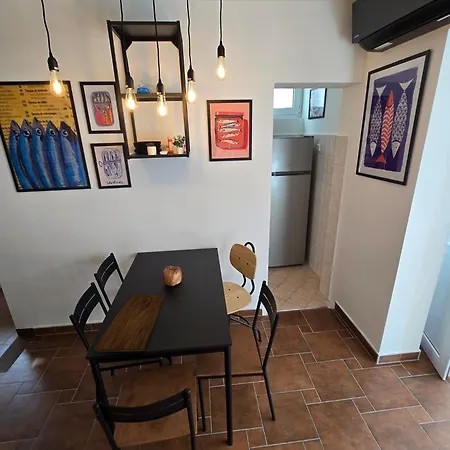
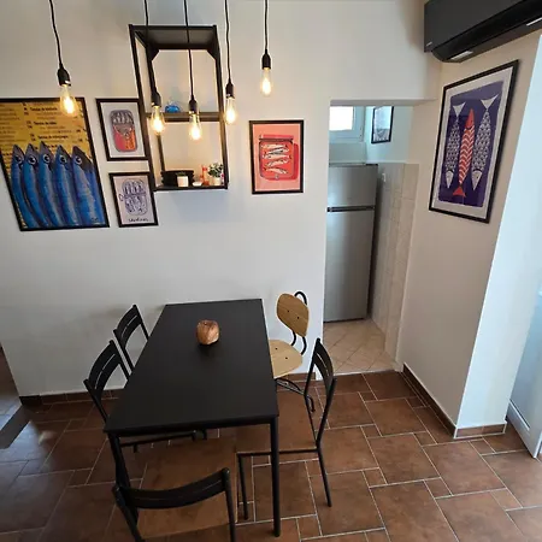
- cutting board (135, 319)
